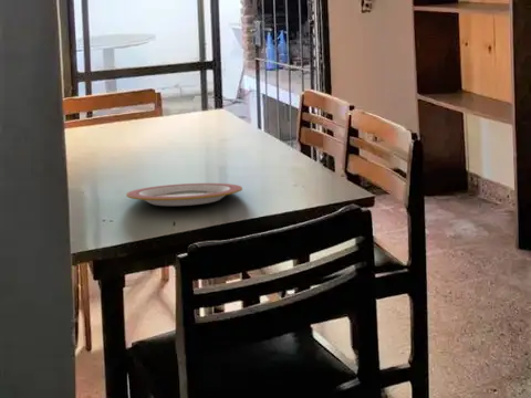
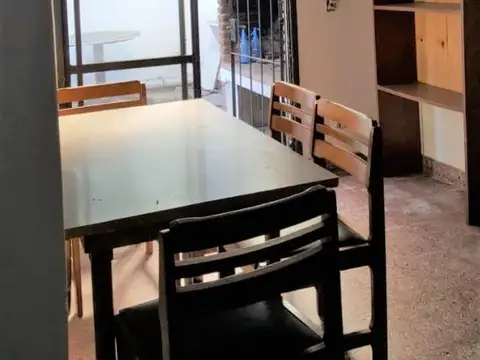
- plate (185, 195)
